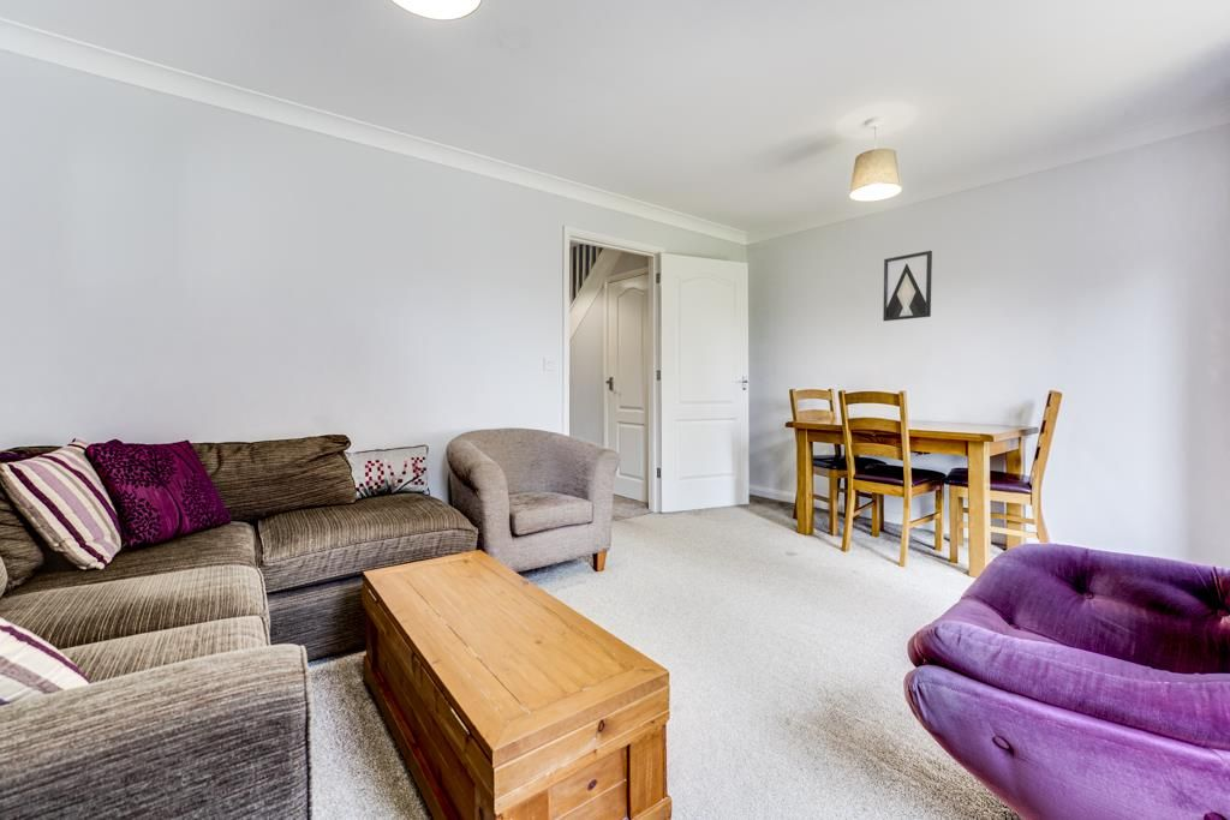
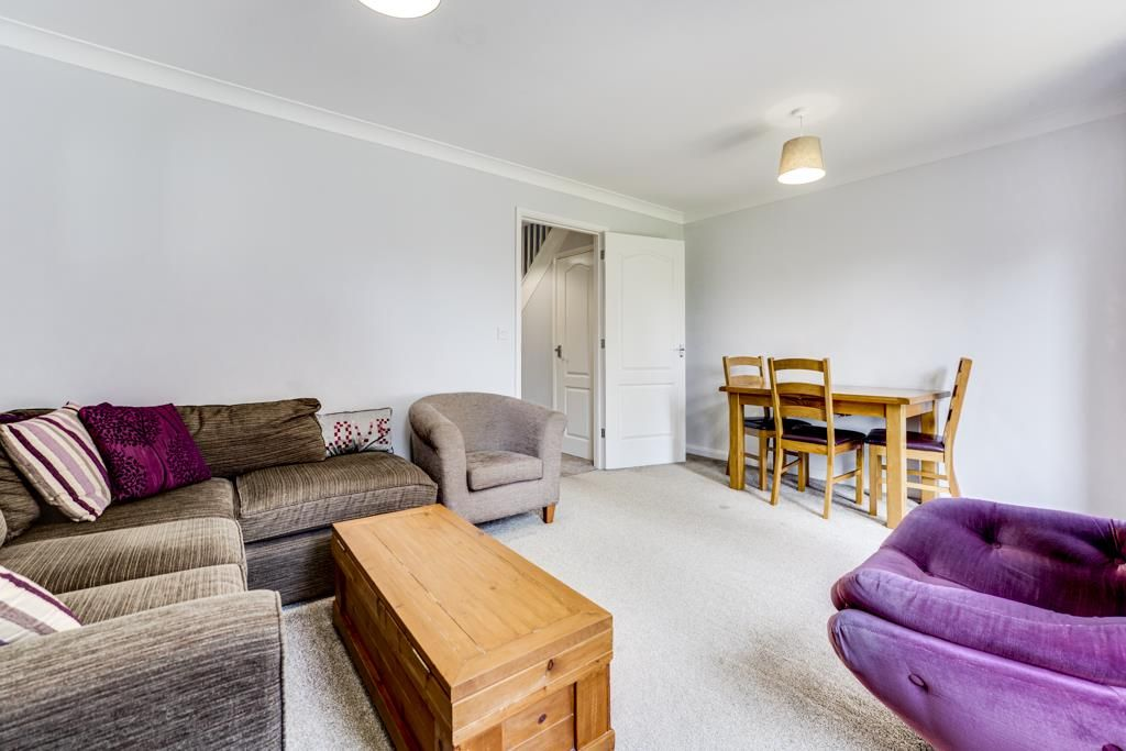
- wall art (906, 287)
